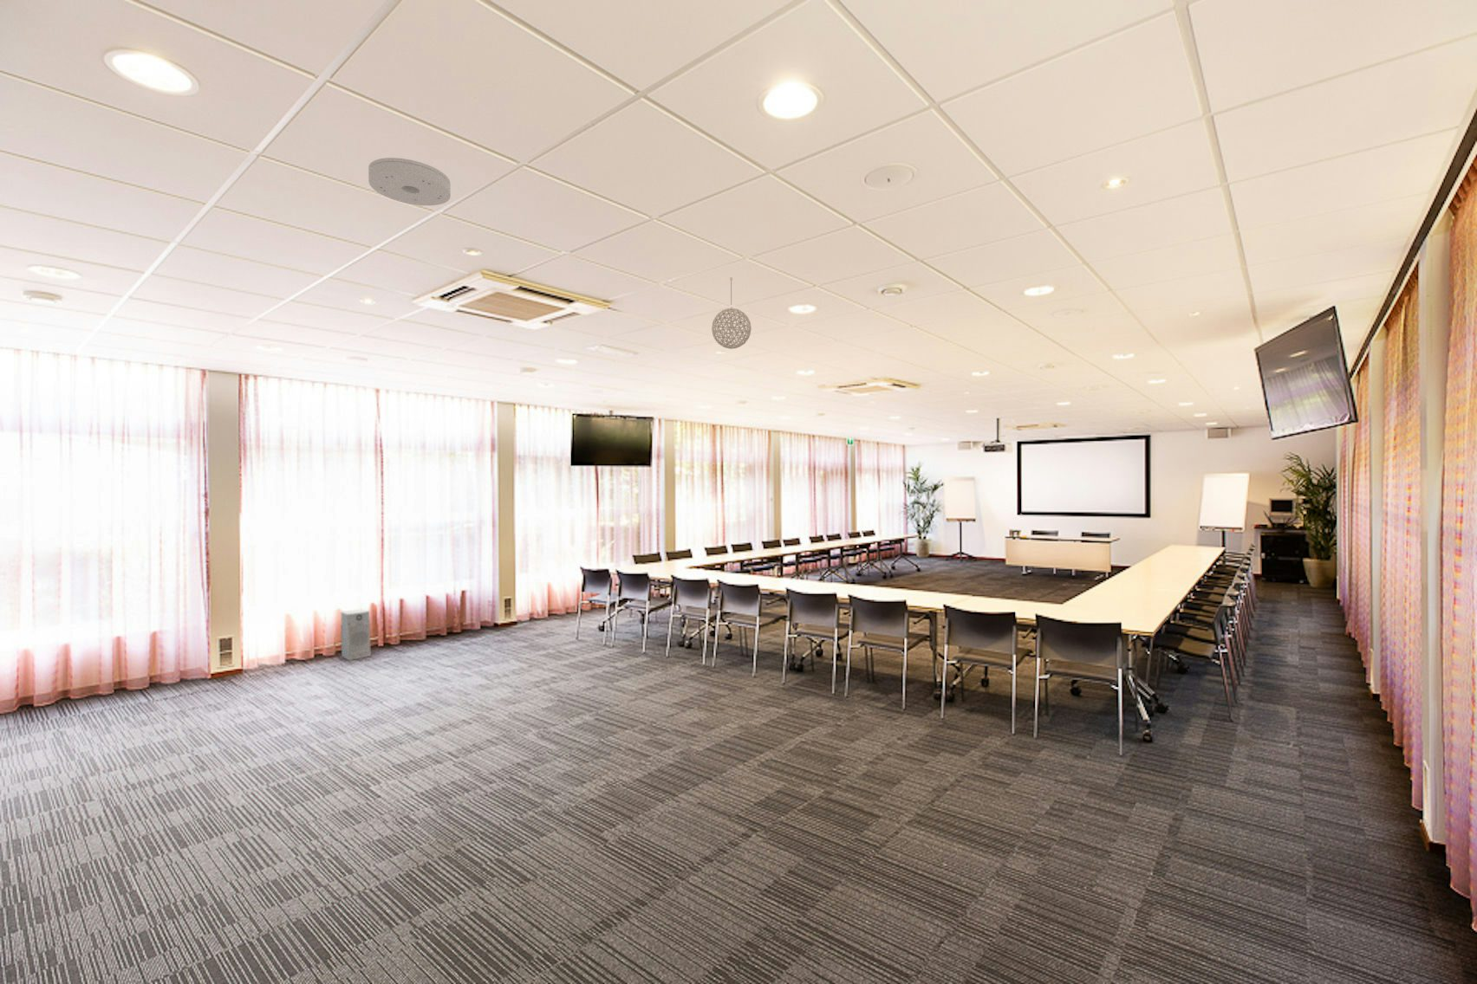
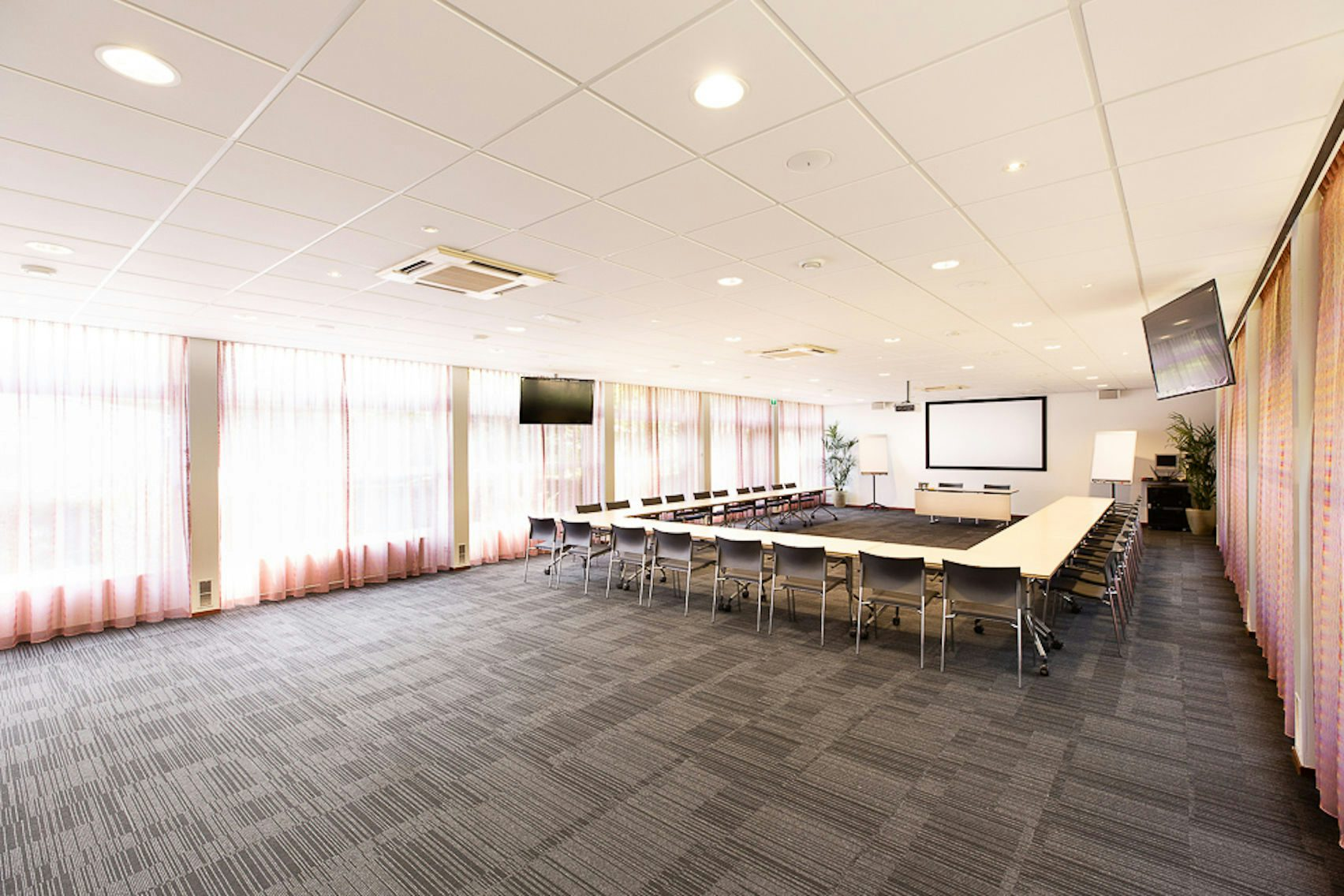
- pendant light (731, 313)
- smoke detector (410, 182)
- air purifier (355, 634)
